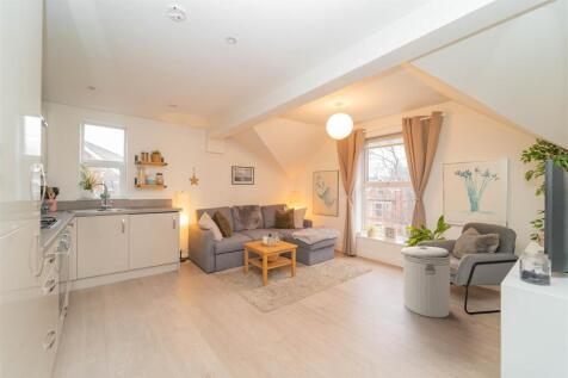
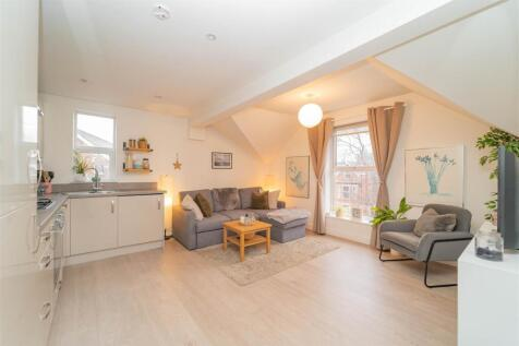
- can (424, 277)
